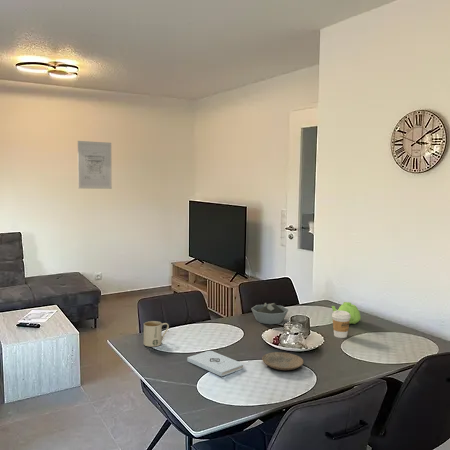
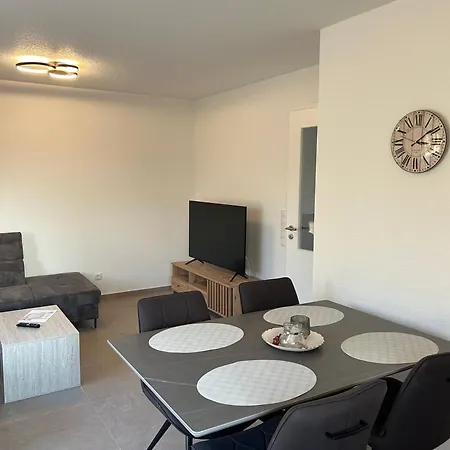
- mug (156, 333)
- coffee cup (340, 323)
- plate (282, 362)
- wall art (94, 165)
- notepad (215, 362)
- bowl (269, 311)
- teapot (346, 311)
